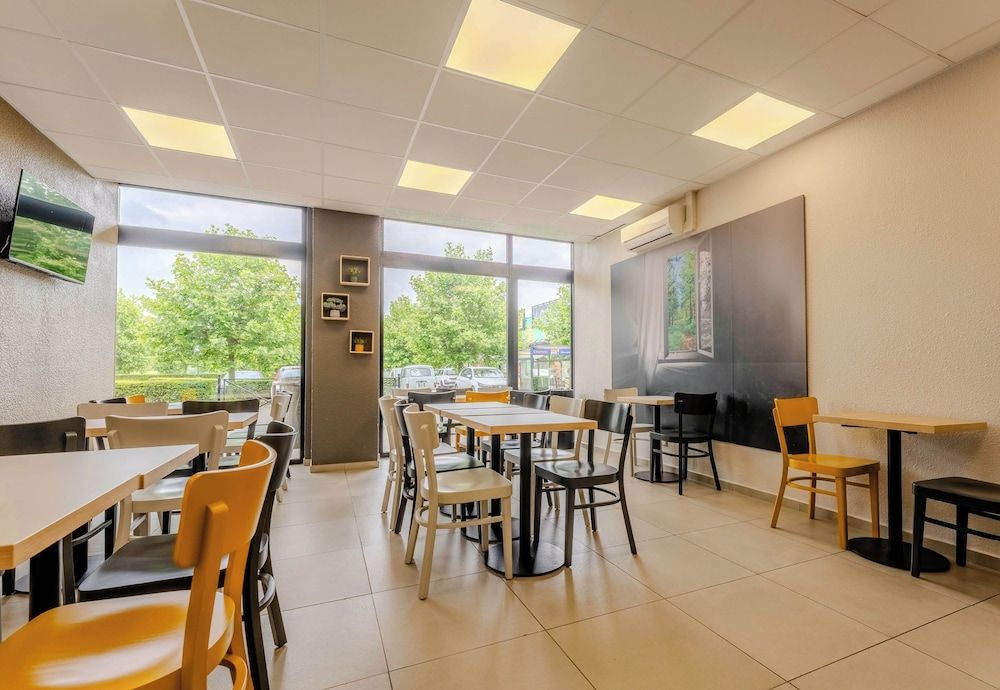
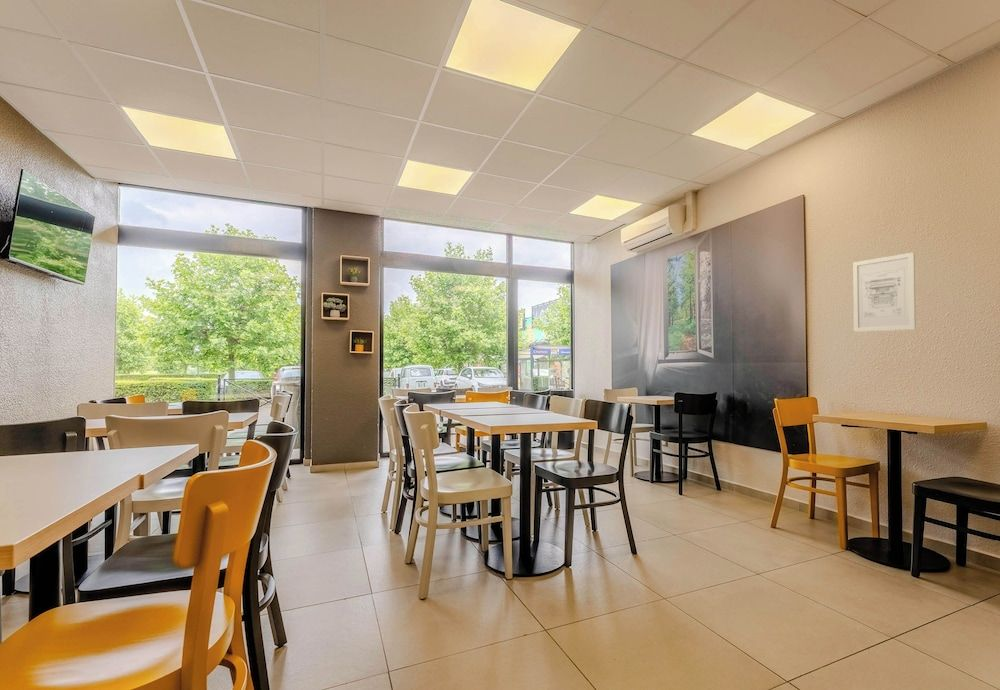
+ wall art (882, 294)
